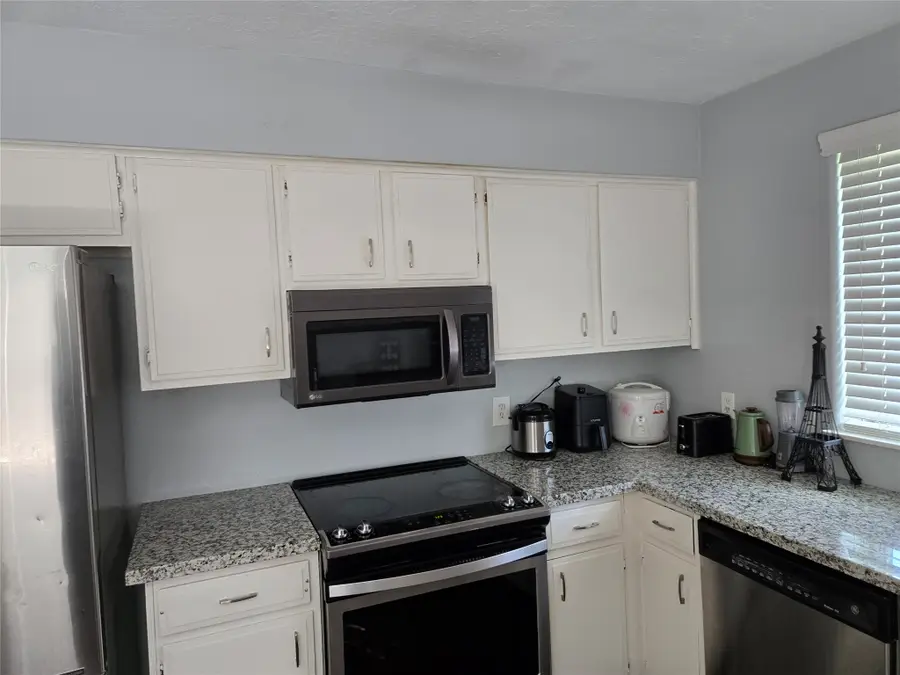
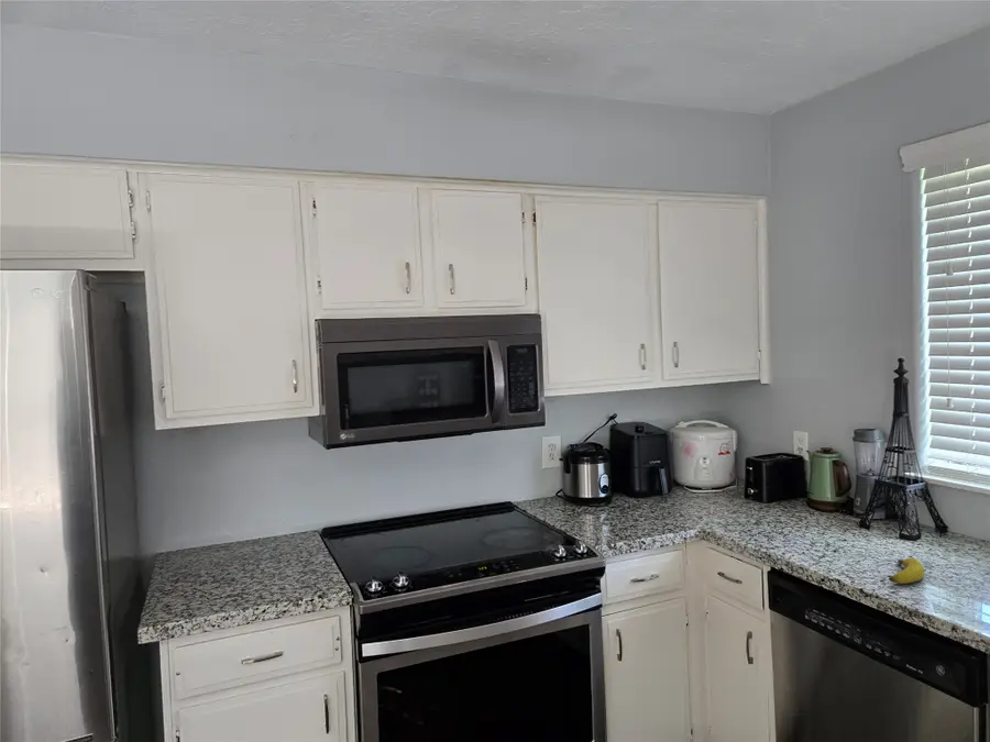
+ banana (906, 567)
